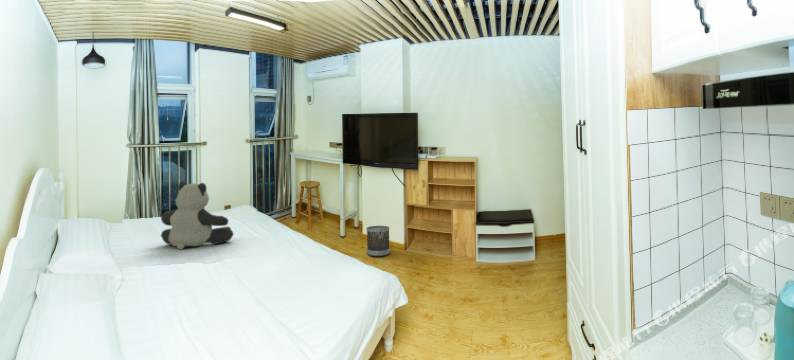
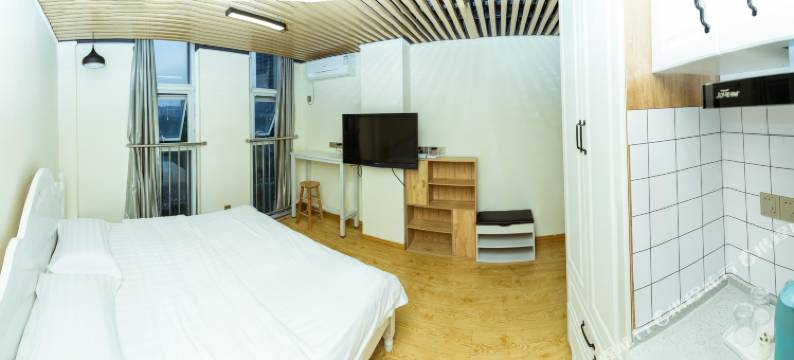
- teddy bear (192, 213)
- wastebasket (378, 240)
